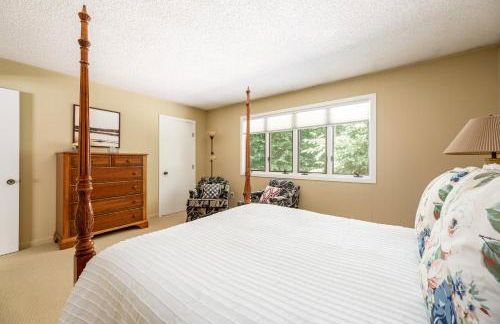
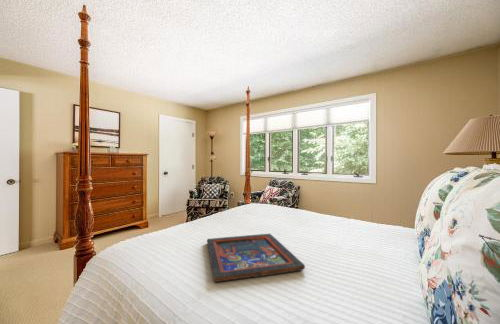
+ religious icon (248, 252)
